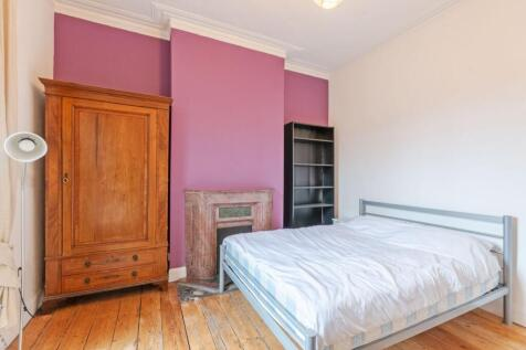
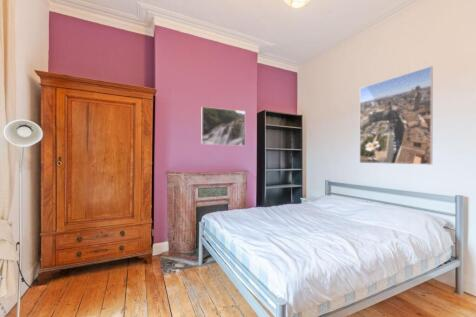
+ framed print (391, 121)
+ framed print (224, 127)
